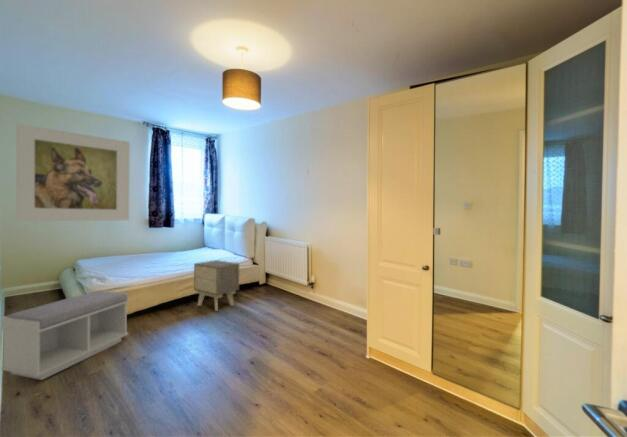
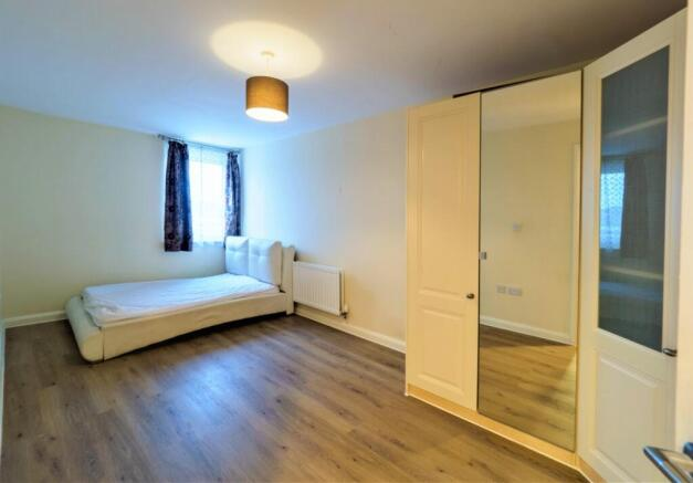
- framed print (78, 177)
- bench (73, 328)
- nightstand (216, 284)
